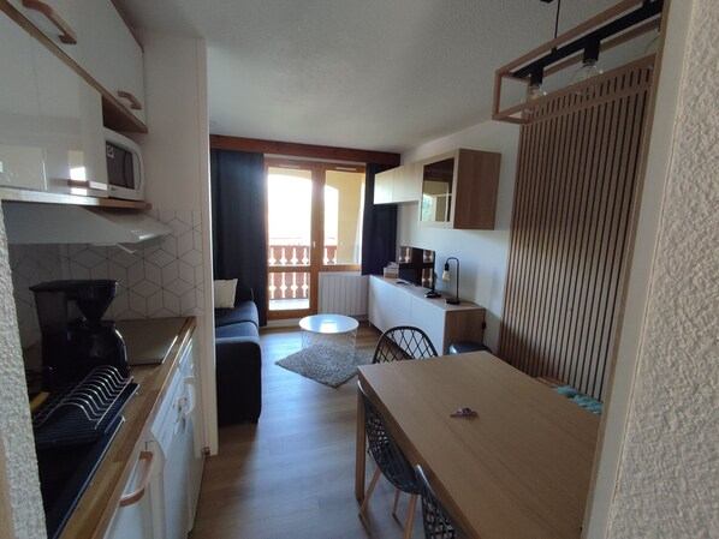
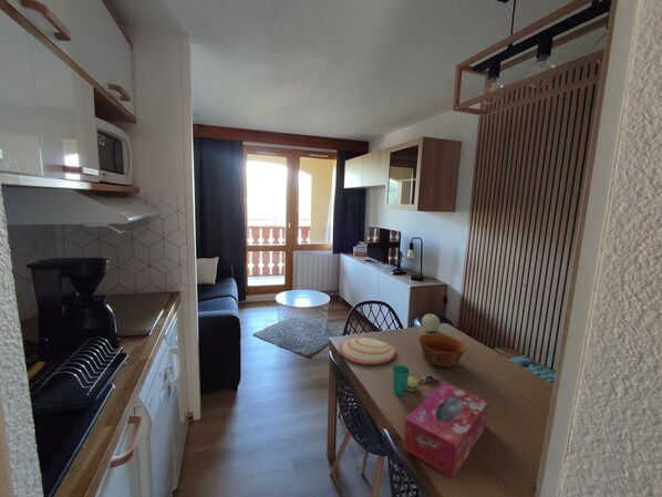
+ cup (405, 379)
+ fruit (431, 322)
+ plate (366, 348)
+ tissue box (447, 423)
+ bowl (441, 352)
